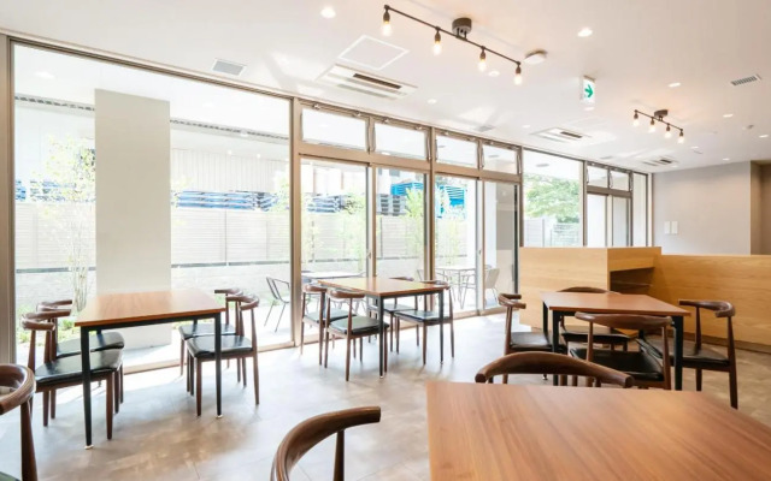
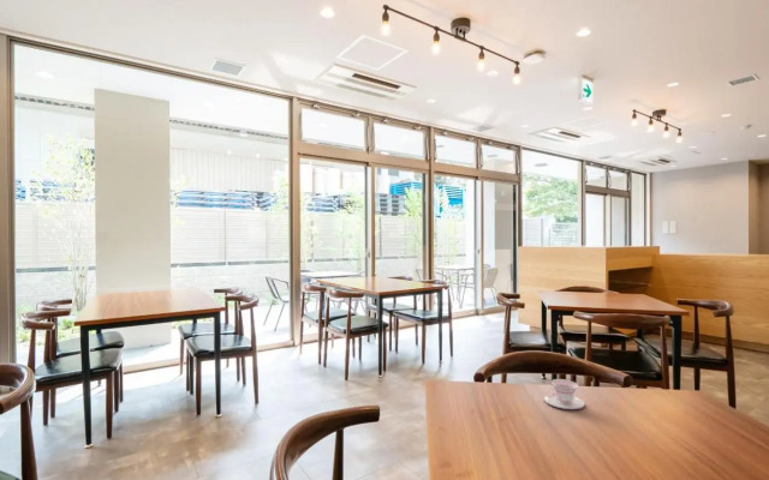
+ teacup (564, 392)
